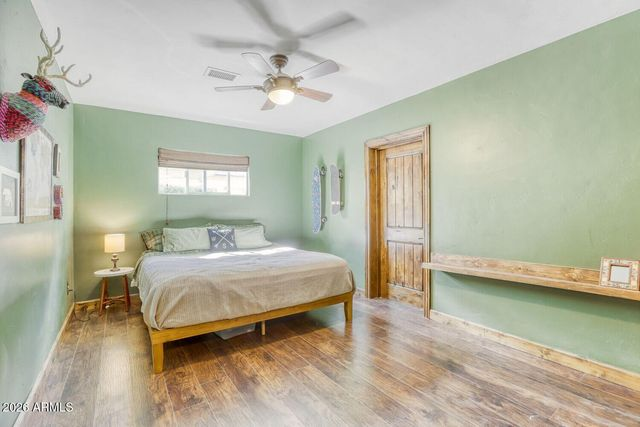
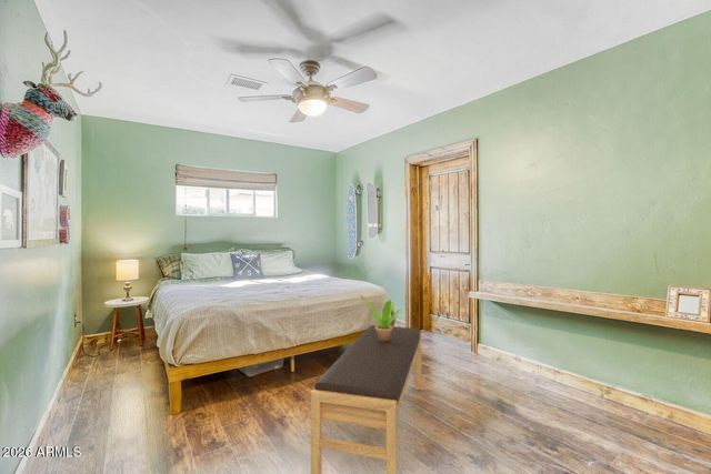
+ bench (379, 386)
+ potted plant (383, 316)
